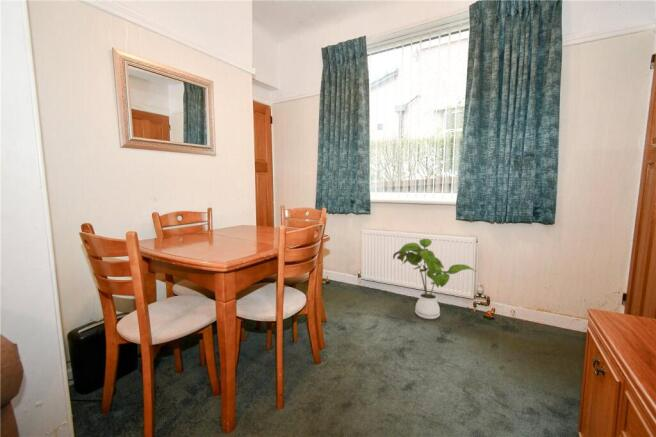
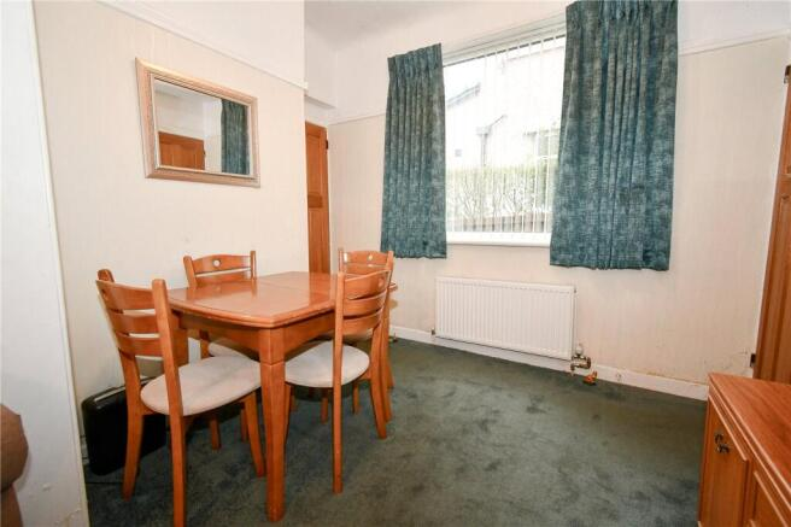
- house plant (429, 277)
